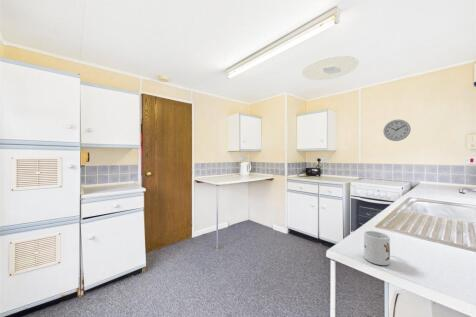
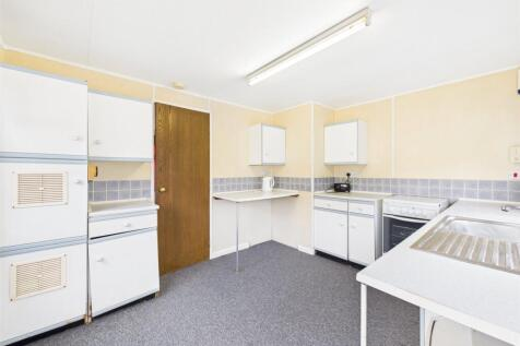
- mug (377, 245)
- ceiling light (328, 66)
- wall clock (396, 130)
